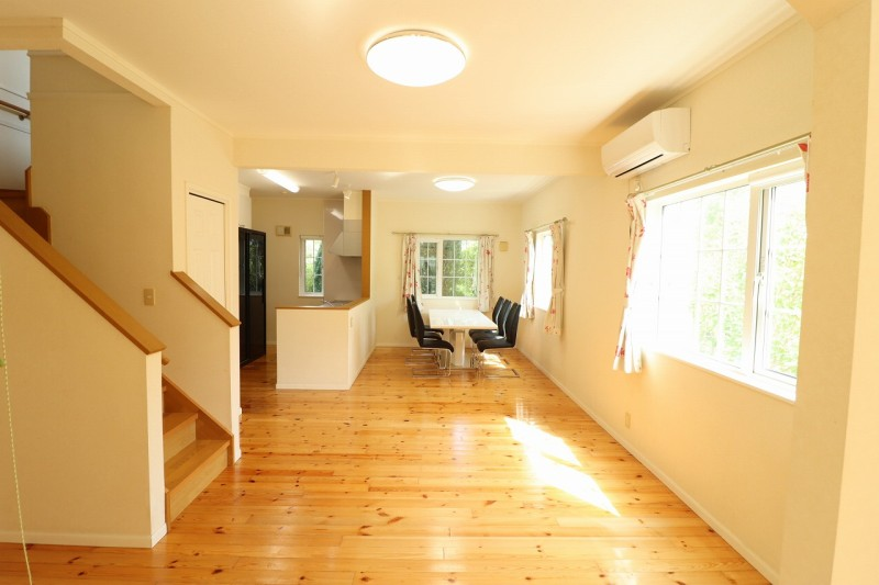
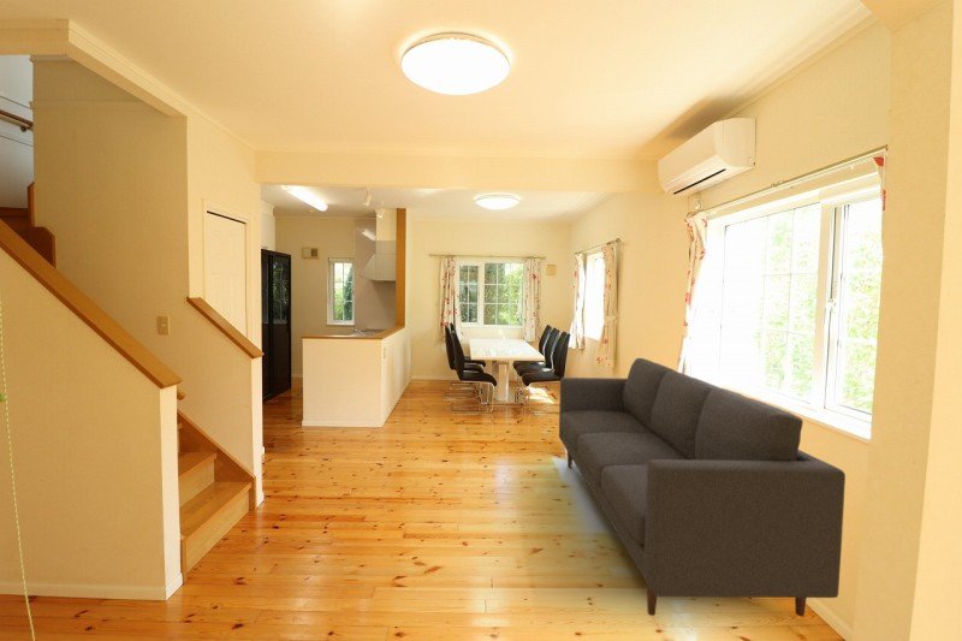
+ sofa (649, 447)
